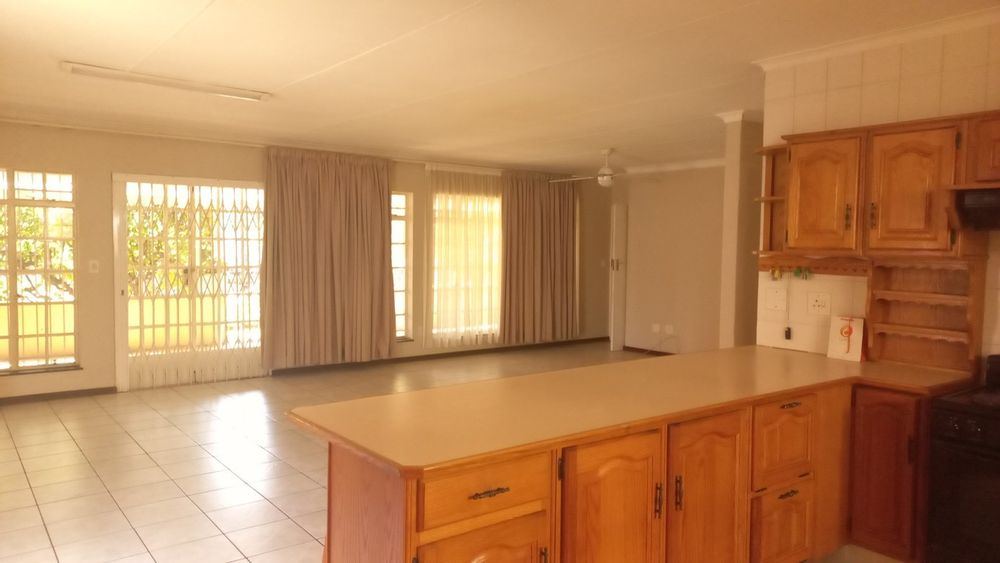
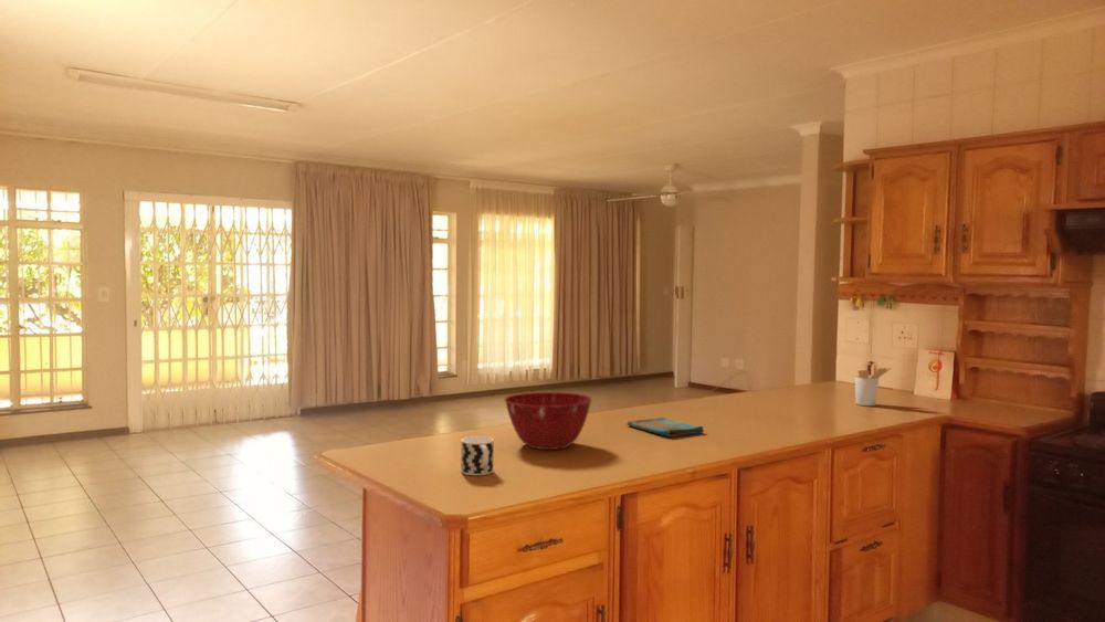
+ mixing bowl (547, 421)
+ utensil holder (872, 384)
+ cup (478, 456)
+ dish towel (664, 425)
